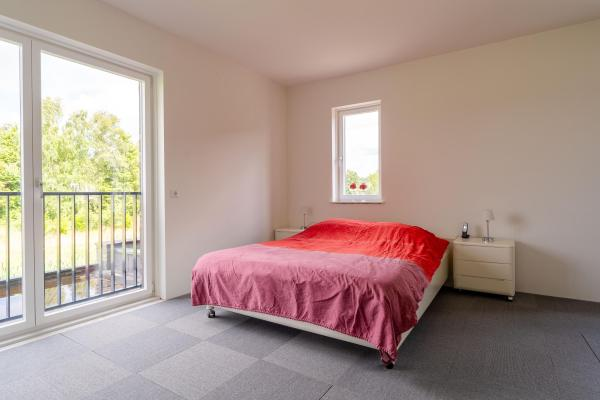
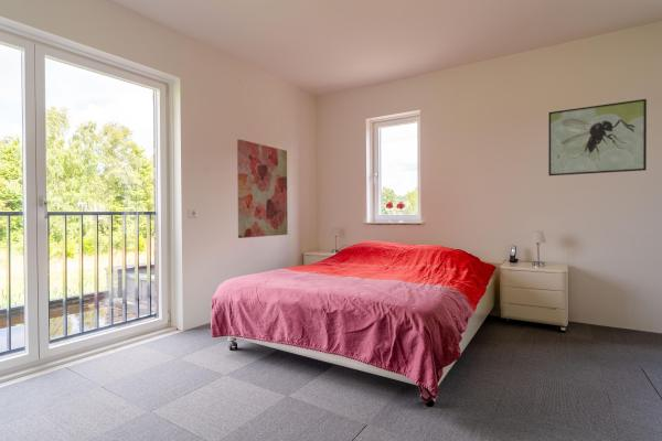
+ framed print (594, 139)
+ wall art (264, 191)
